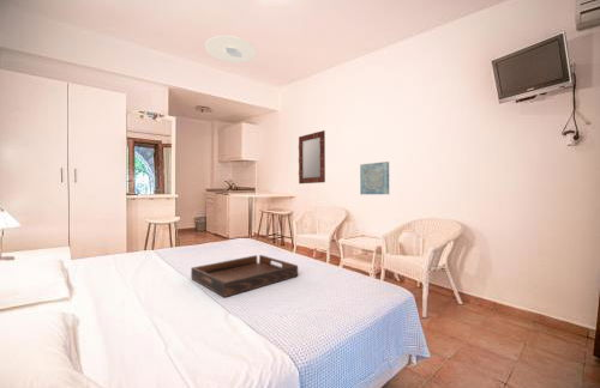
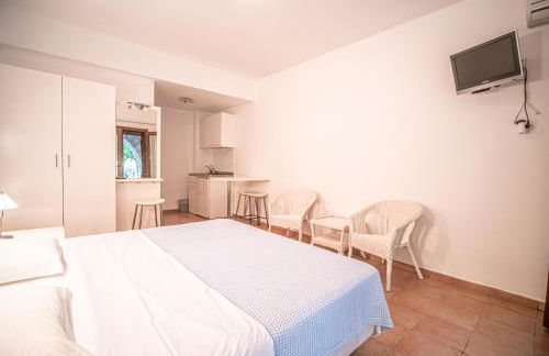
- ceiling light (230, 48)
- wall art (373, 178)
- home mirror (311, 158)
- serving tray (245, 271)
